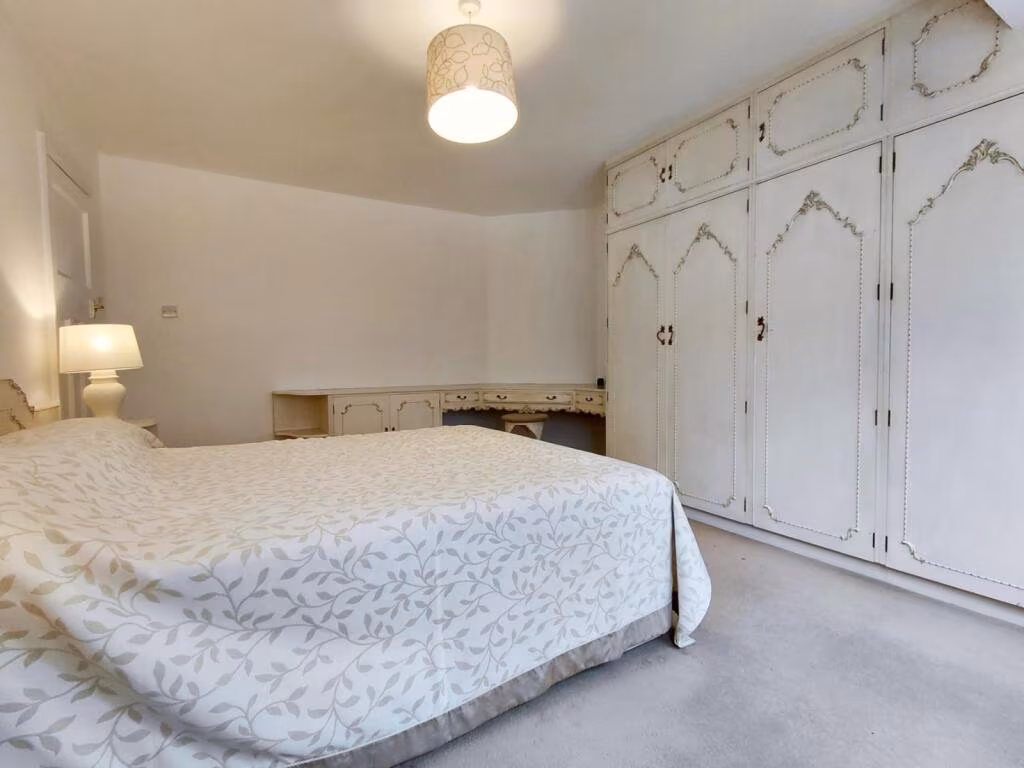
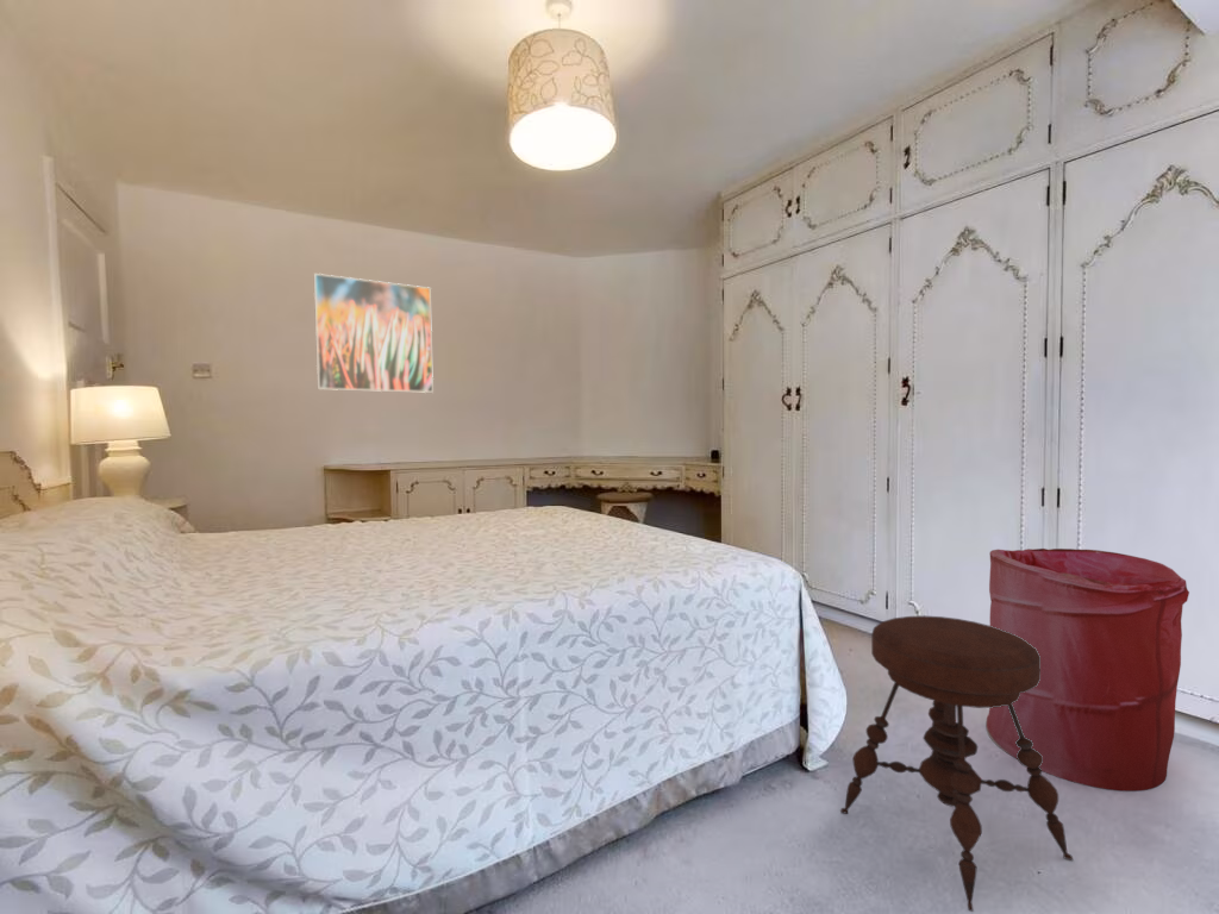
+ laundry hamper (1077, 653)
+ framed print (376, 336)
+ stool (950, 733)
